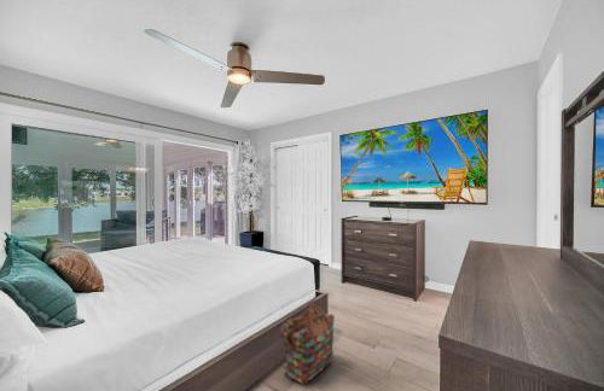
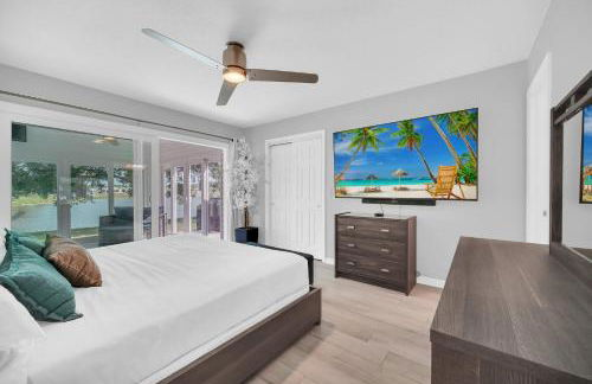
- backpack (308, 335)
